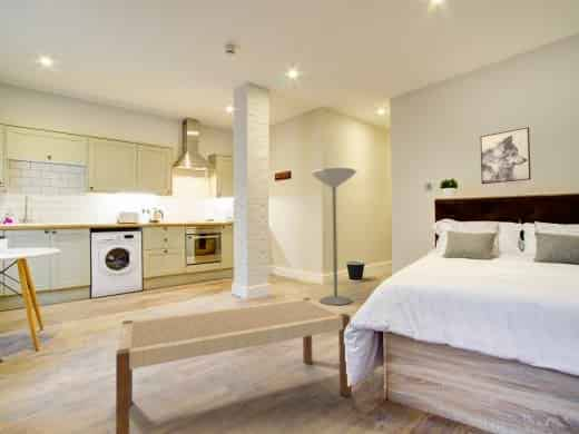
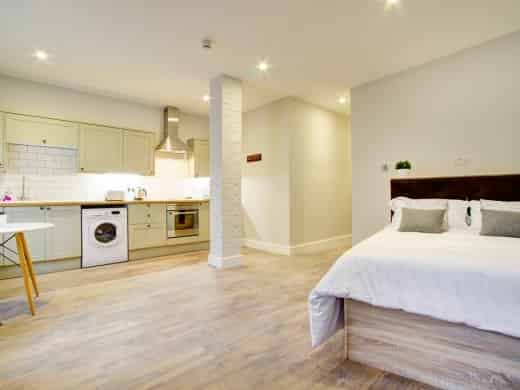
- wastebasket (355, 270)
- bench (238, 348)
- floor lamp (334, 236)
- wall art (503, 157)
